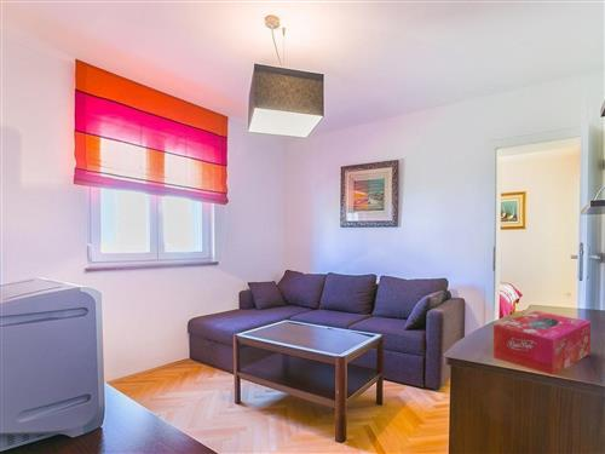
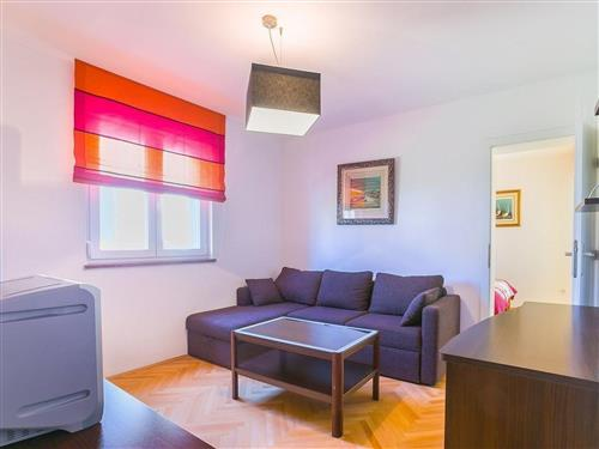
- tissue box (542, 339)
